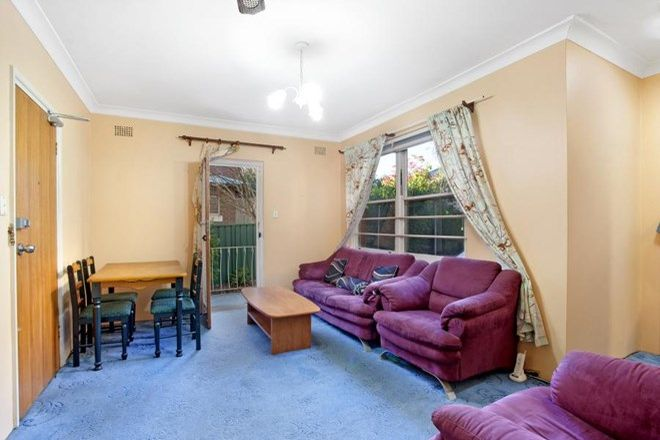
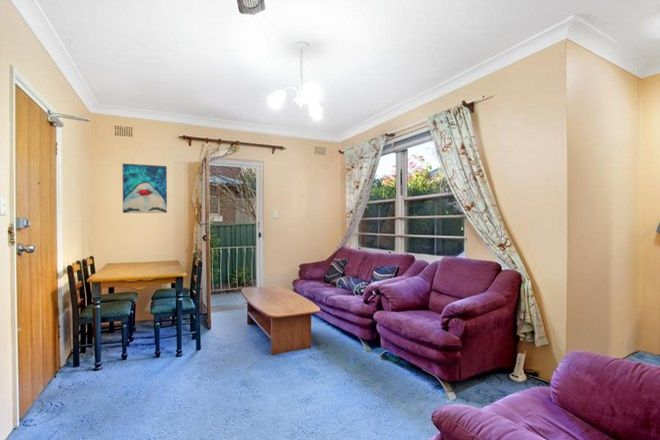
+ wall art (145, 189)
